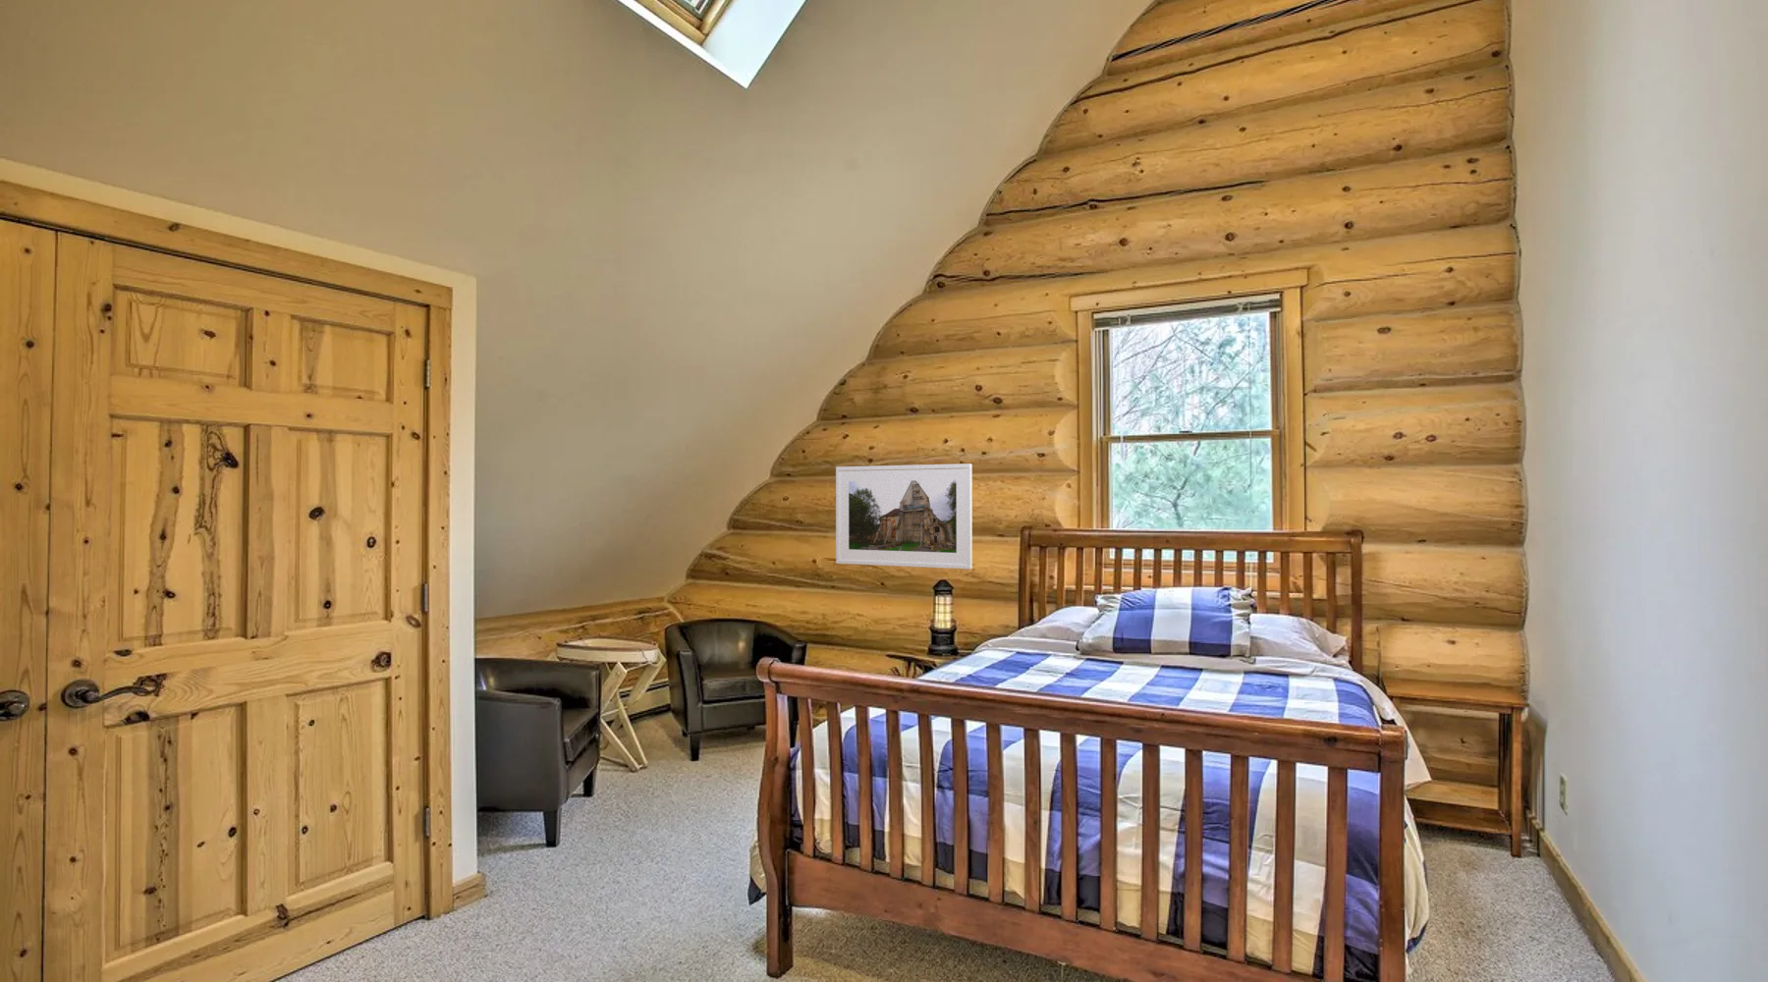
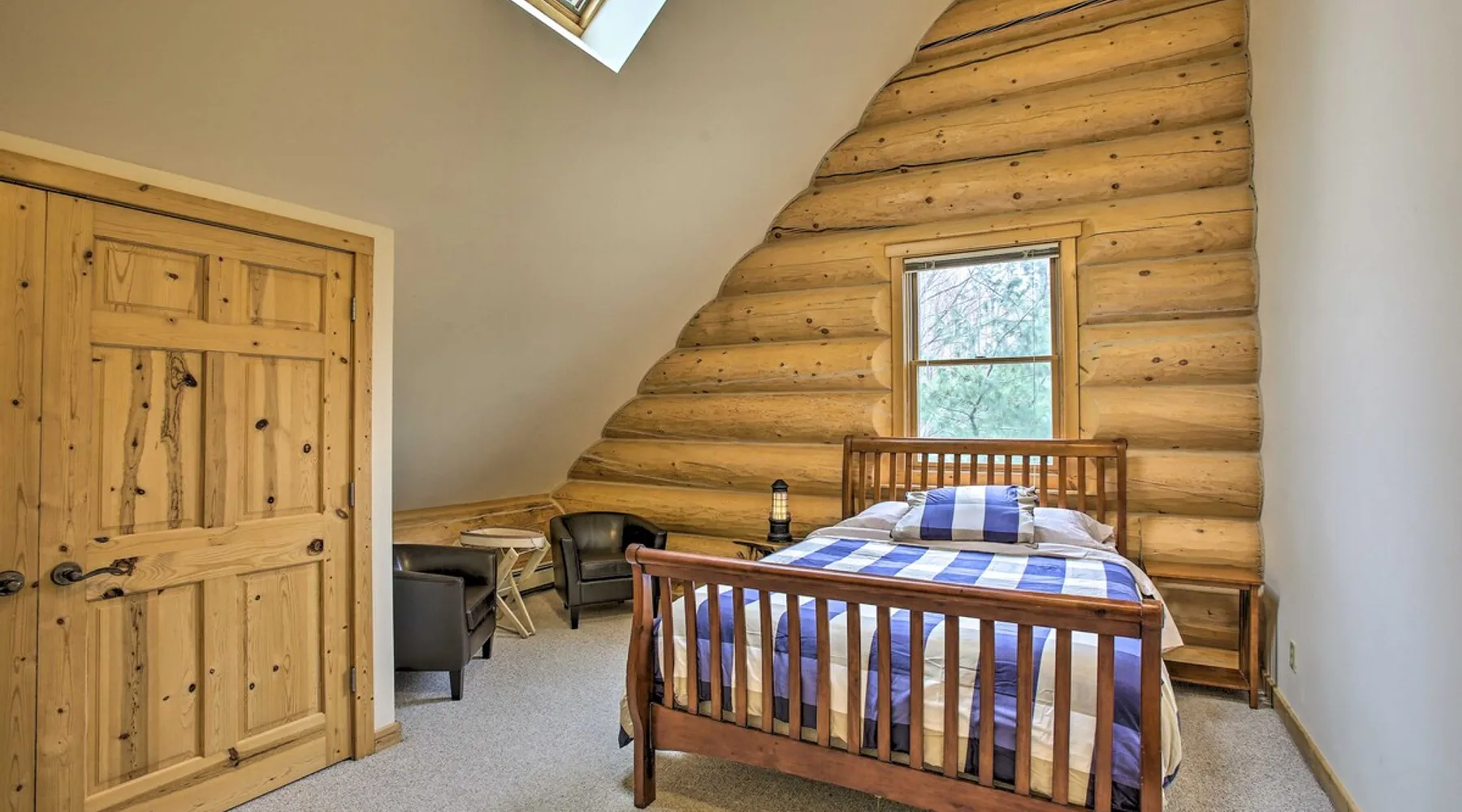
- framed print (901, 515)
